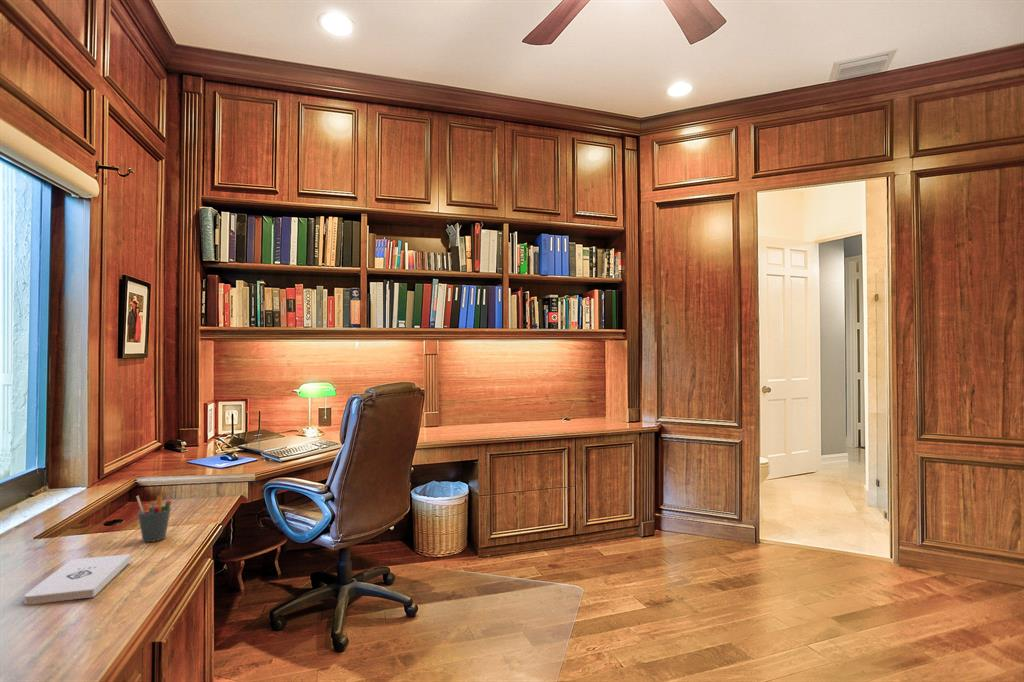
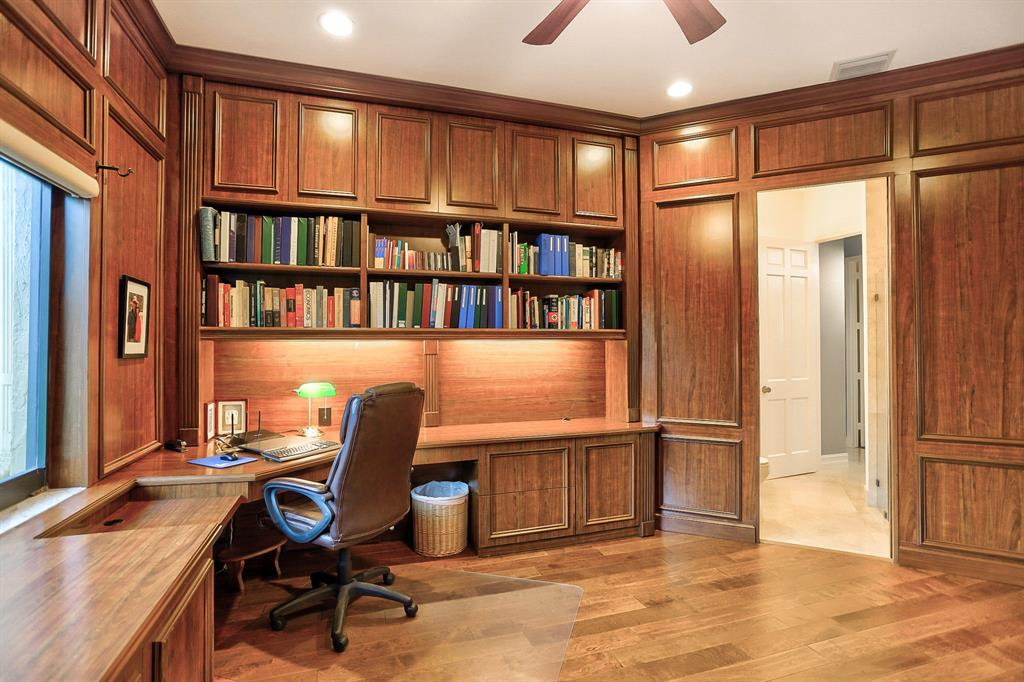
- pen holder (154, 516)
- notepad (81, 577)
